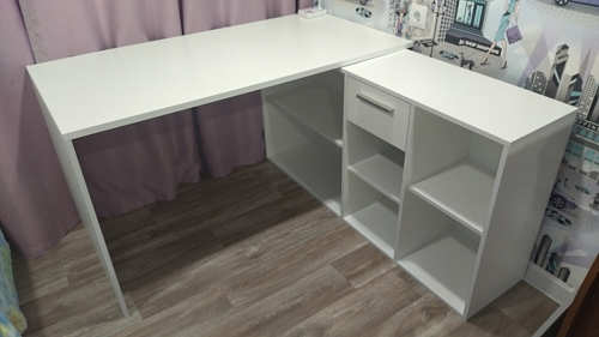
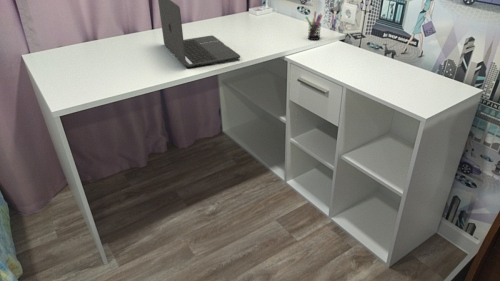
+ pen holder (313, 25)
+ laptop (198, 37)
